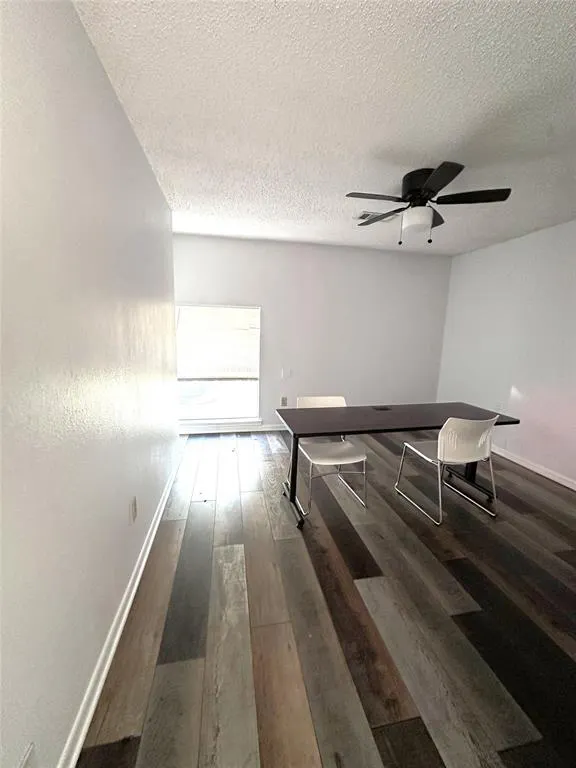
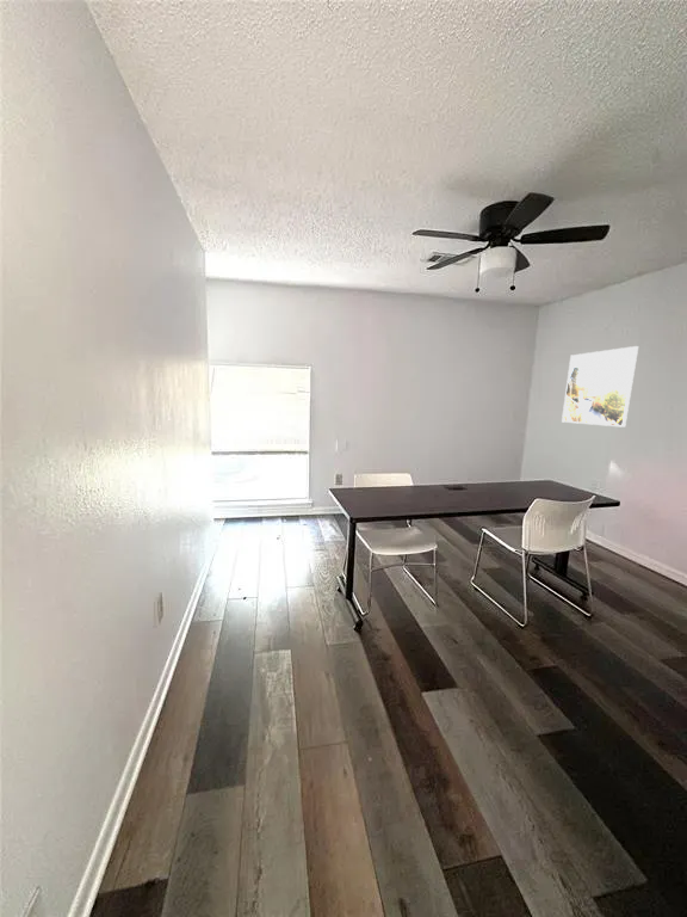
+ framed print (595, 388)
